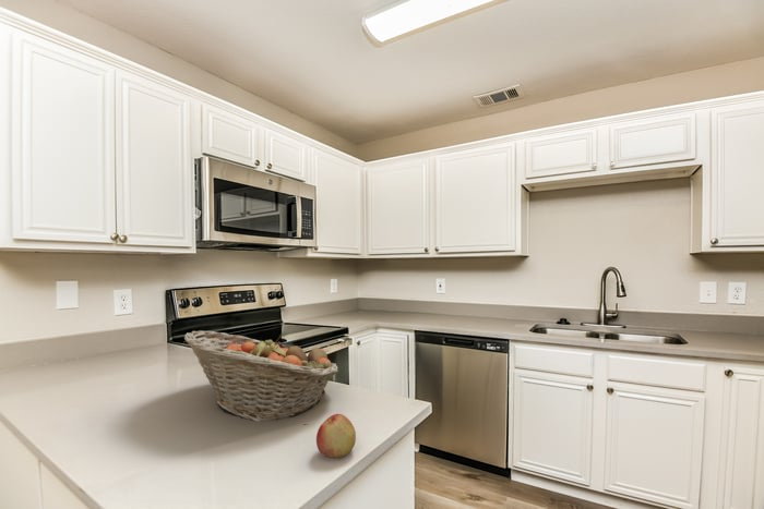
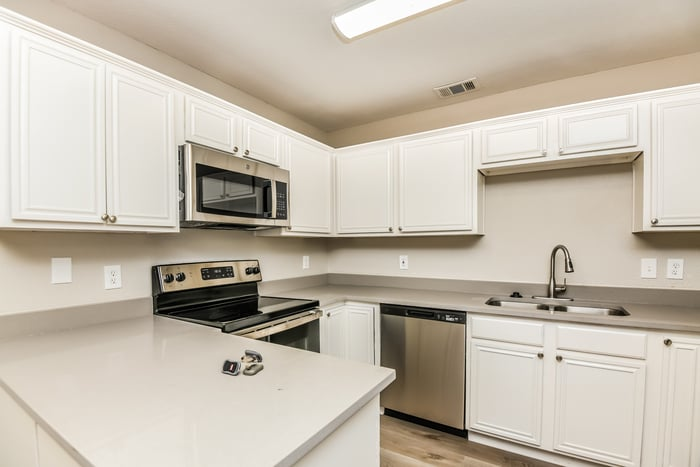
- fruit basket (262, 364)
- apple (336, 434)
